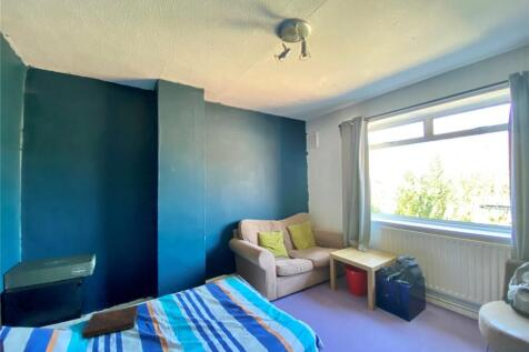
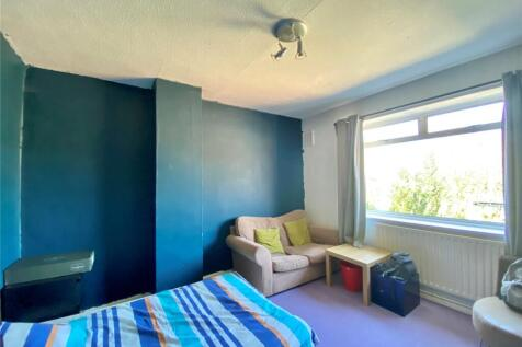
- book (112, 320)
